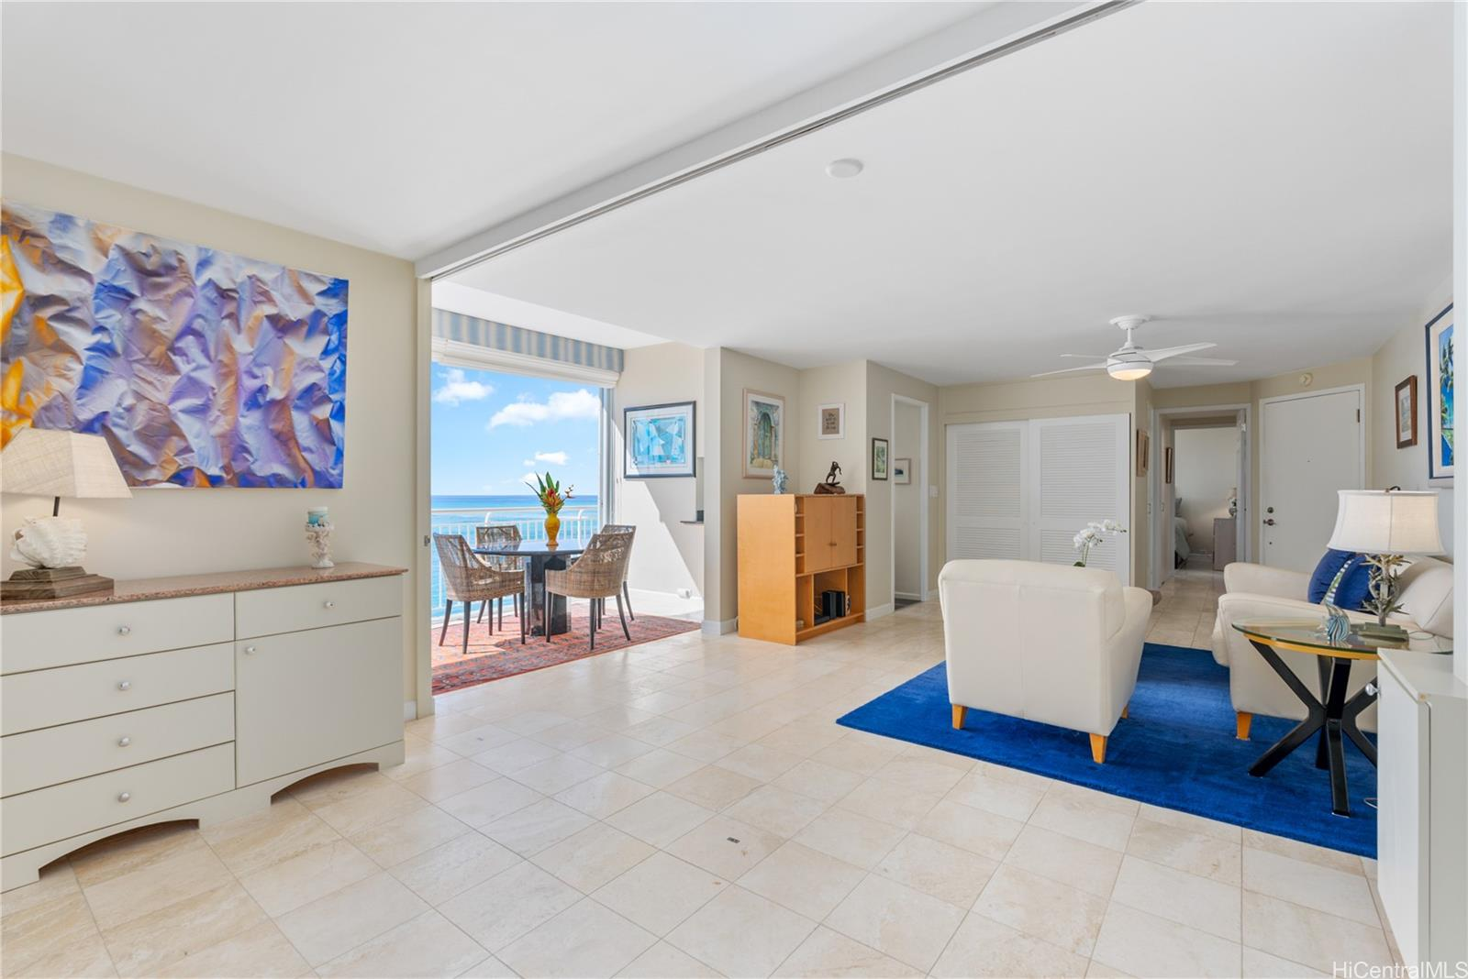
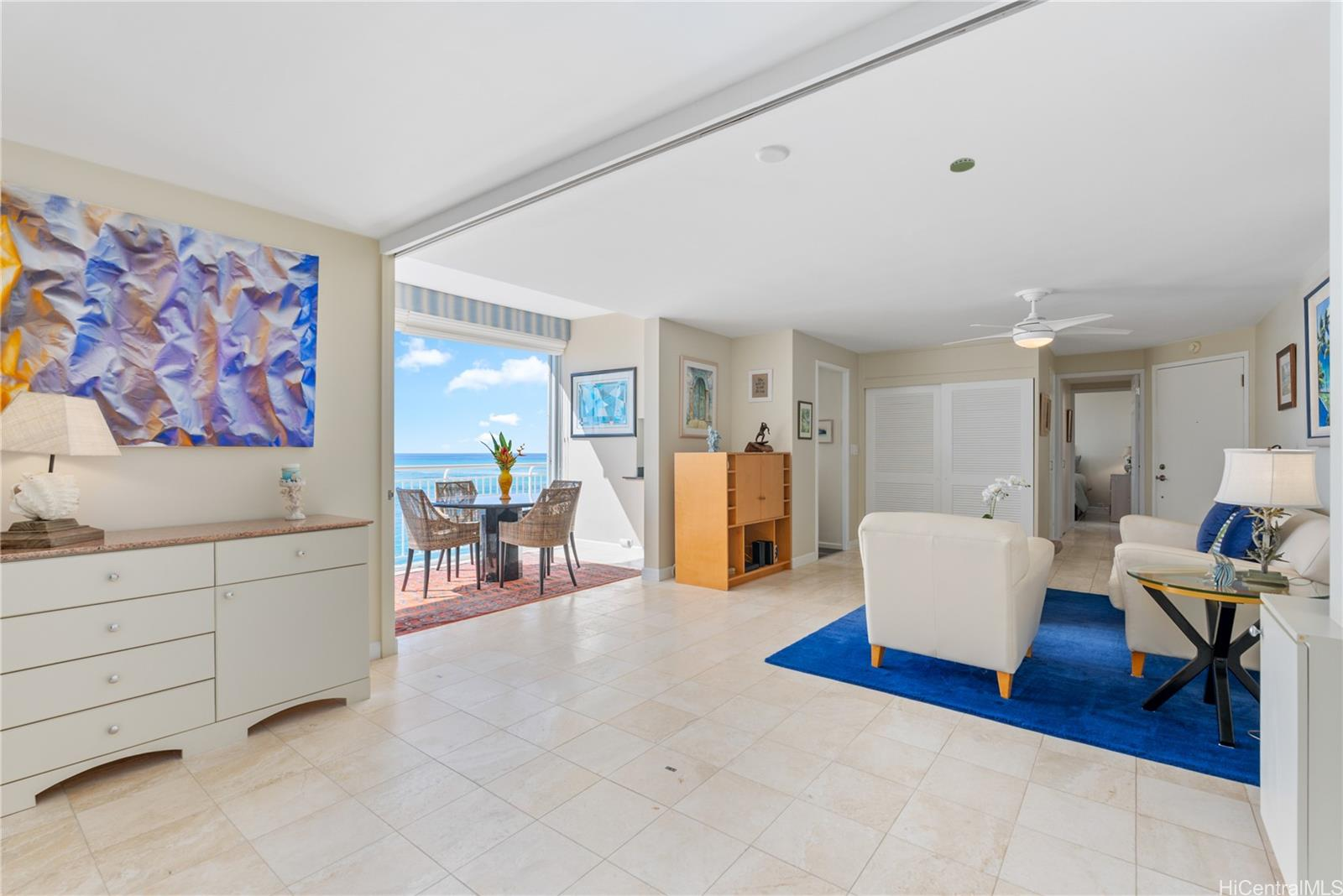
+ smoke detector (962, 164)
